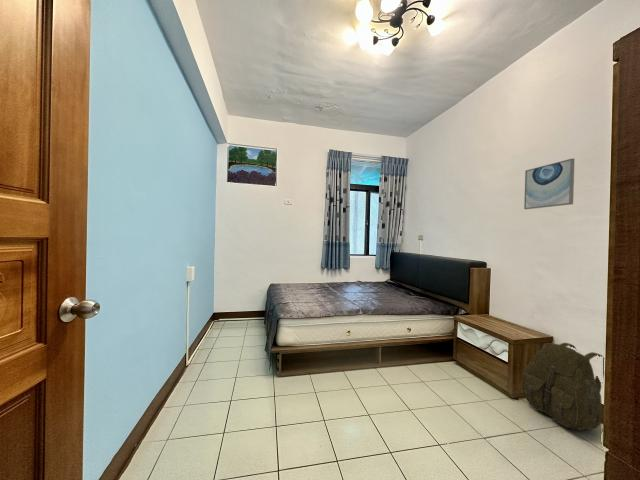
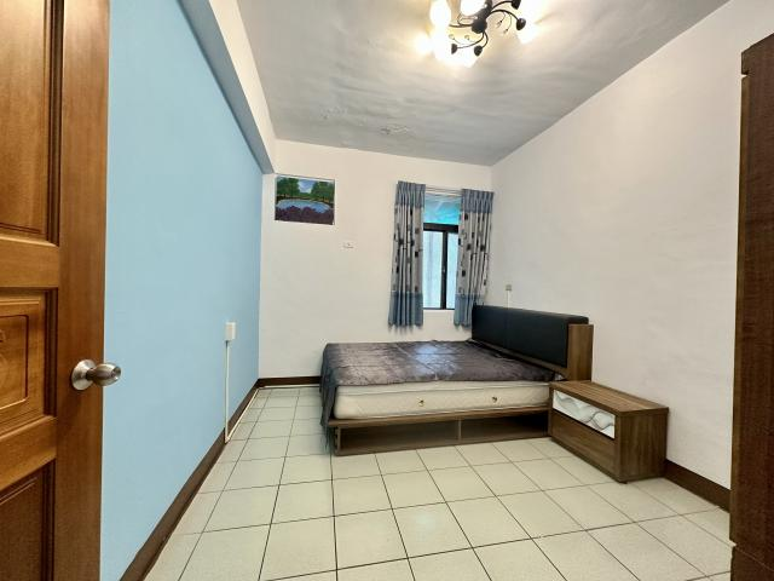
- backpack (565, 381)
- wall art (547, 186)
